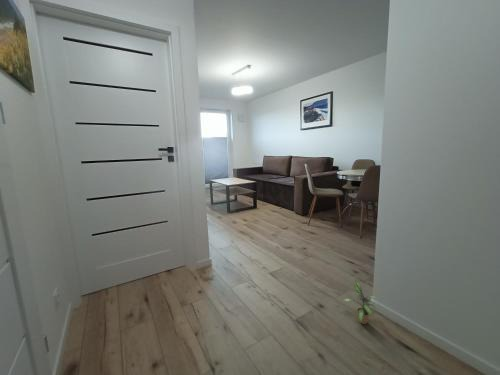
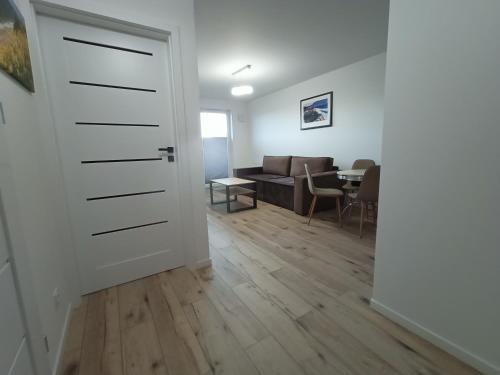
- potted plant (363, 300)
